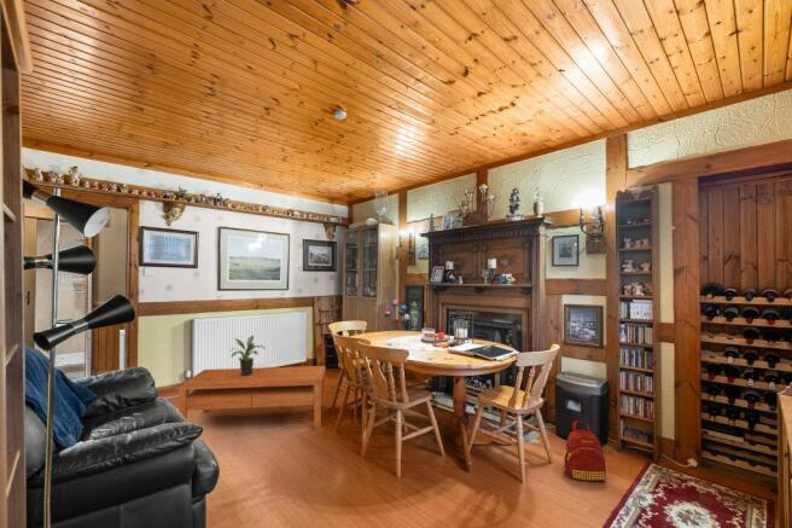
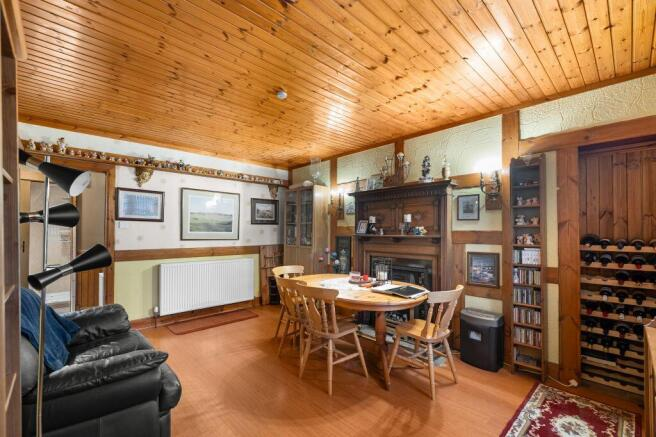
- potted plant (246, 355)
- backpack (583, 449)
- coffee table (258, 396)
